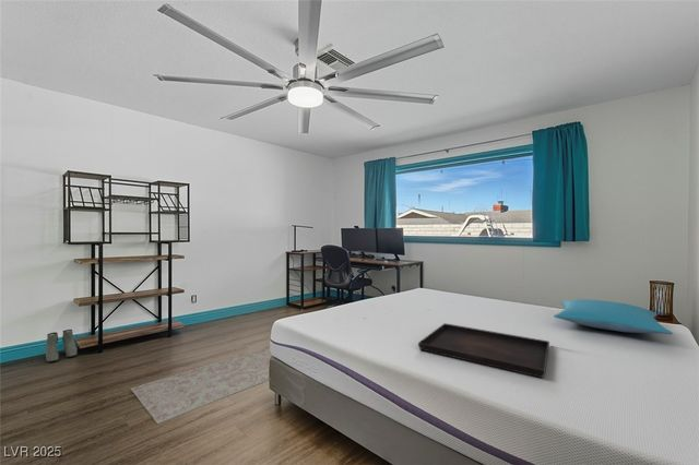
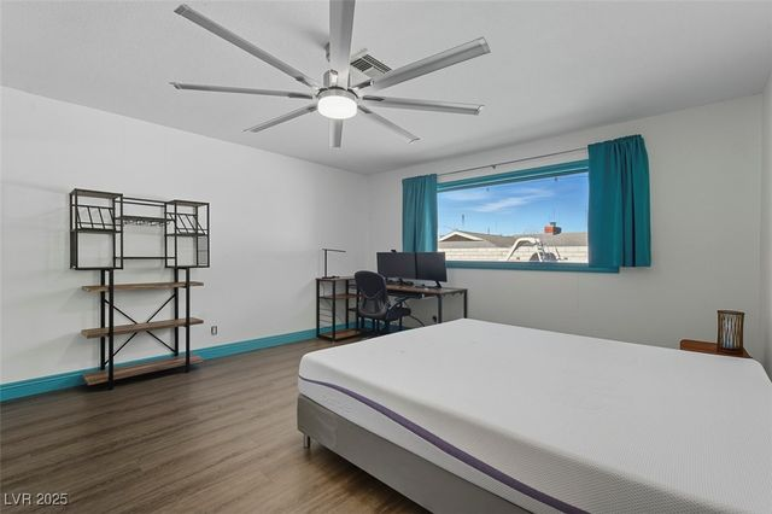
- pillow (606, 314)
- rug (230, 373)
- boots (62, 343)
- serving tray (484, 345)
